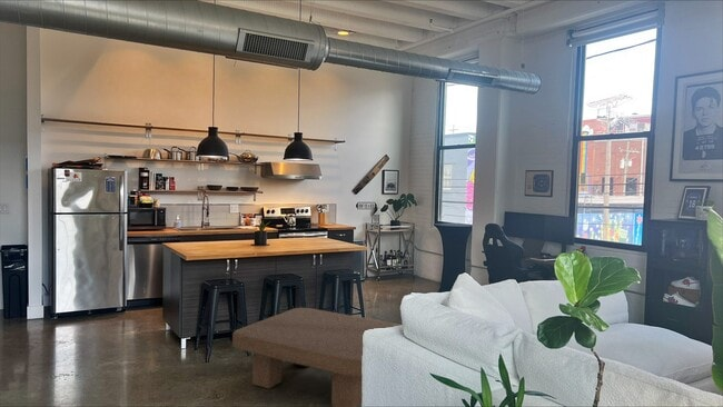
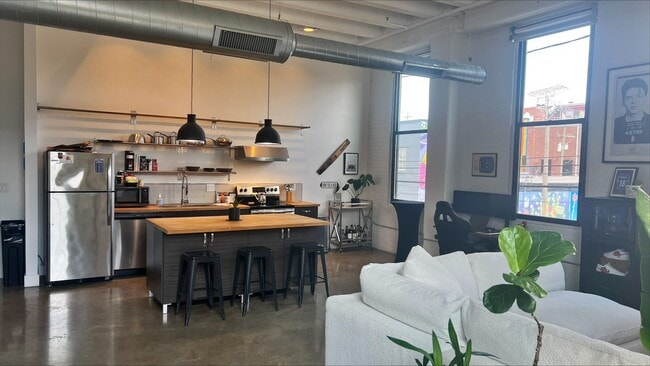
- coffee table (324, 355)
